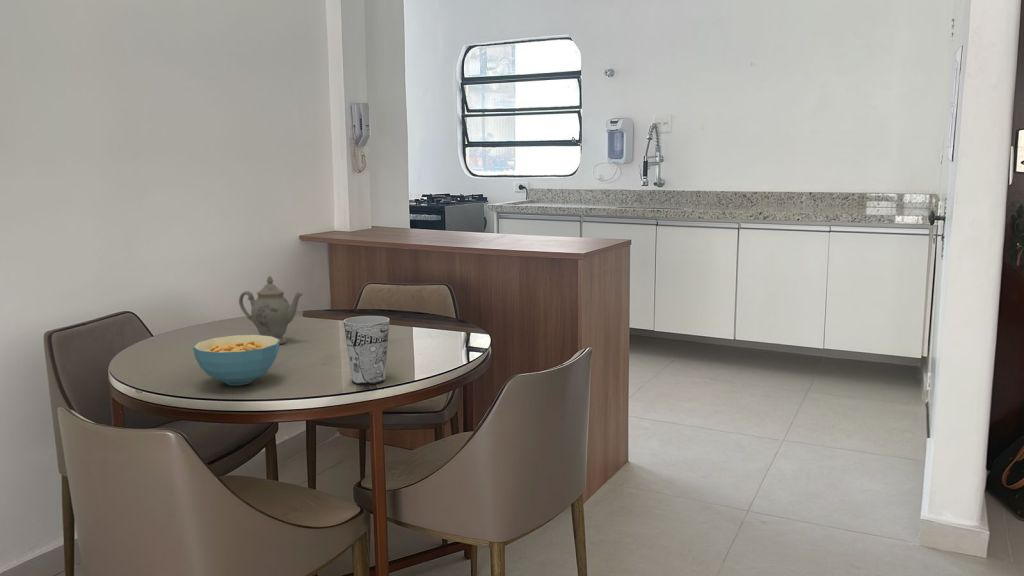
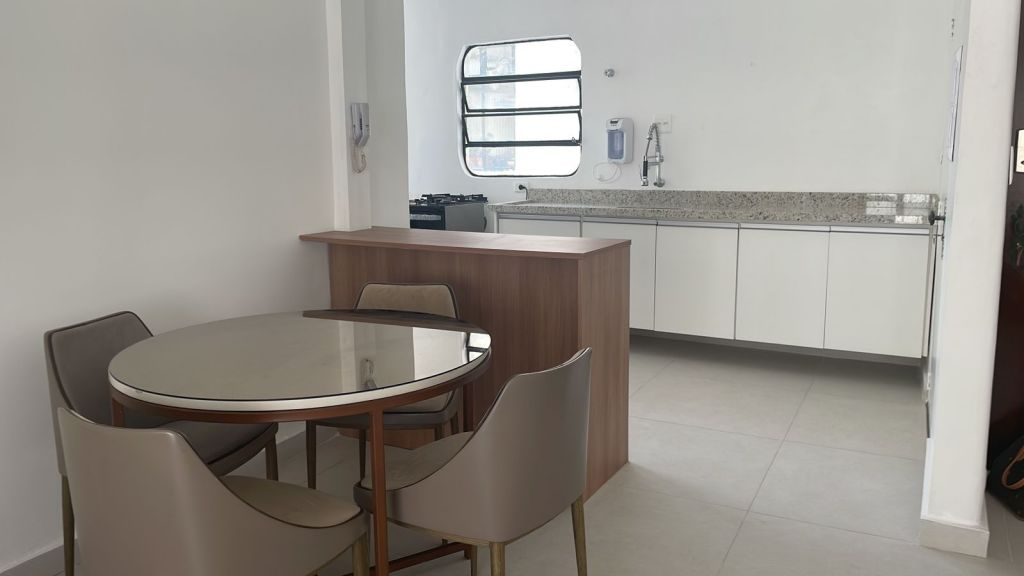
- chinaware (271, 309)
- cereal bowl (238, 362)
- cup (367, 350)
